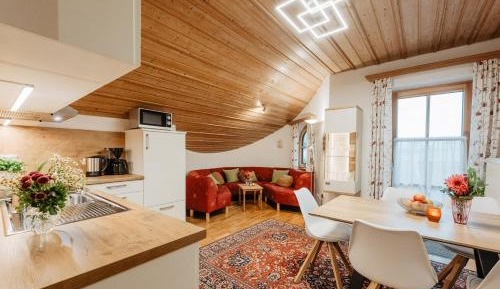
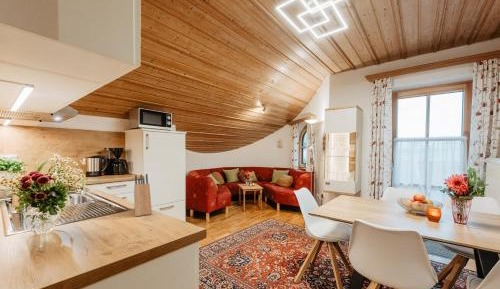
+ knife block (142, 193)
